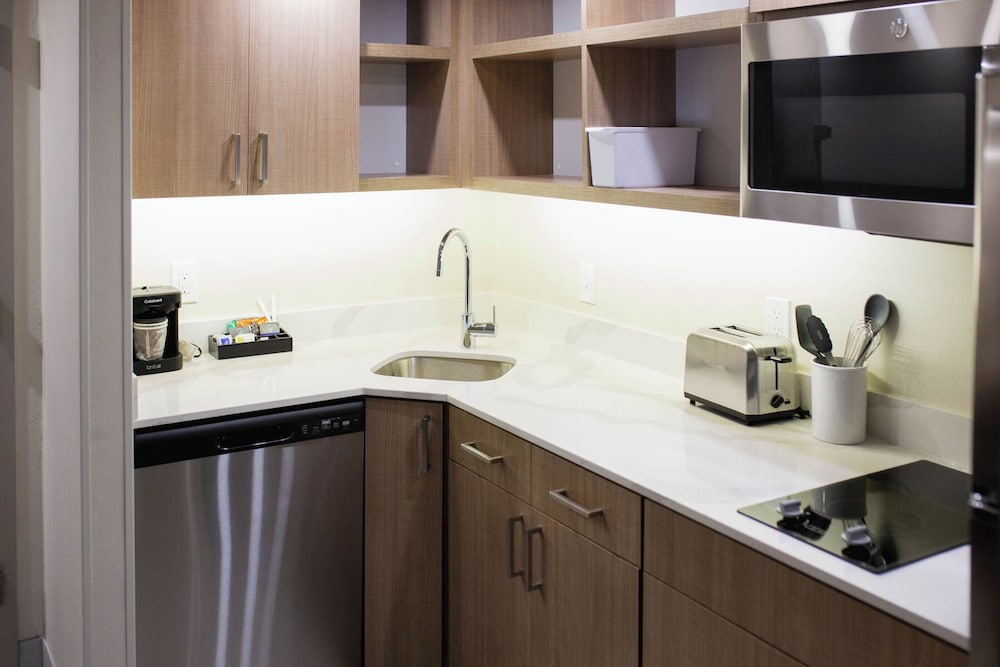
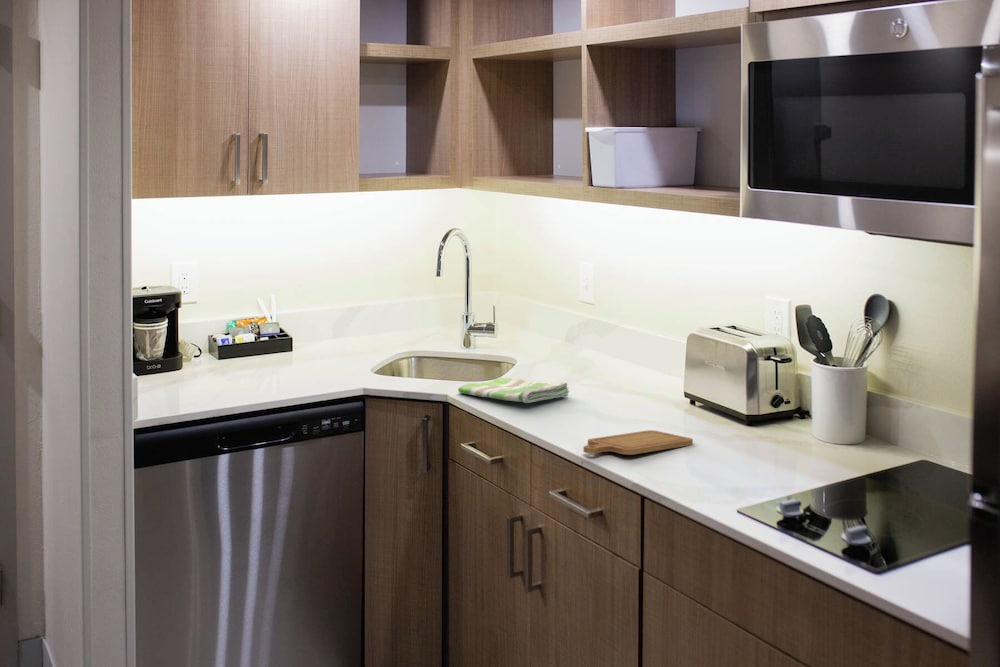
+ chopping board (631, 443)
+ dish towel (513, 388)
